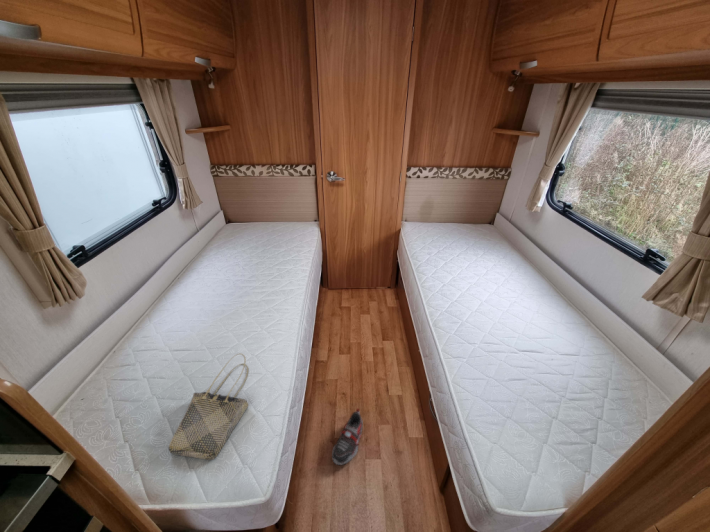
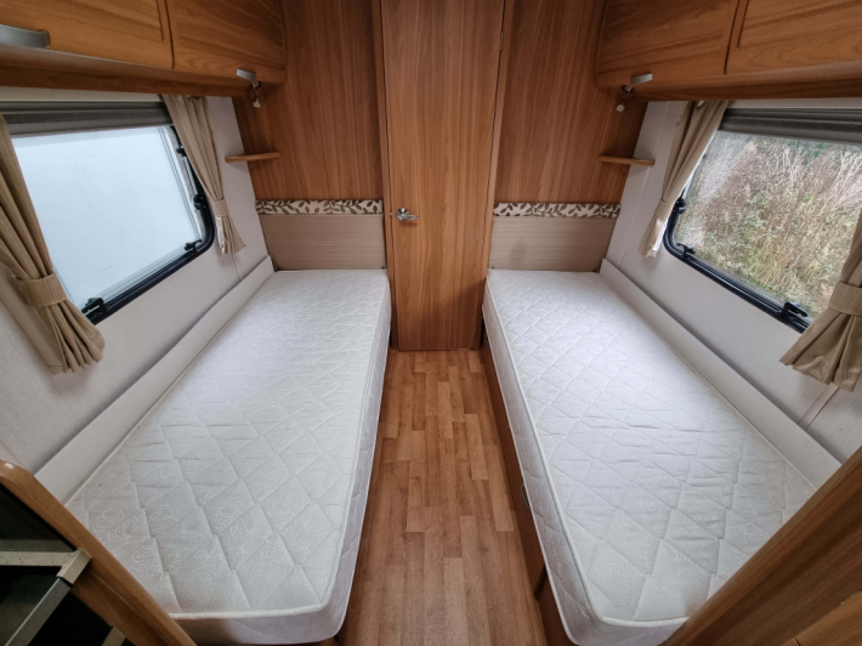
- tote bag (220, 398)
- shoe (349, 435)
